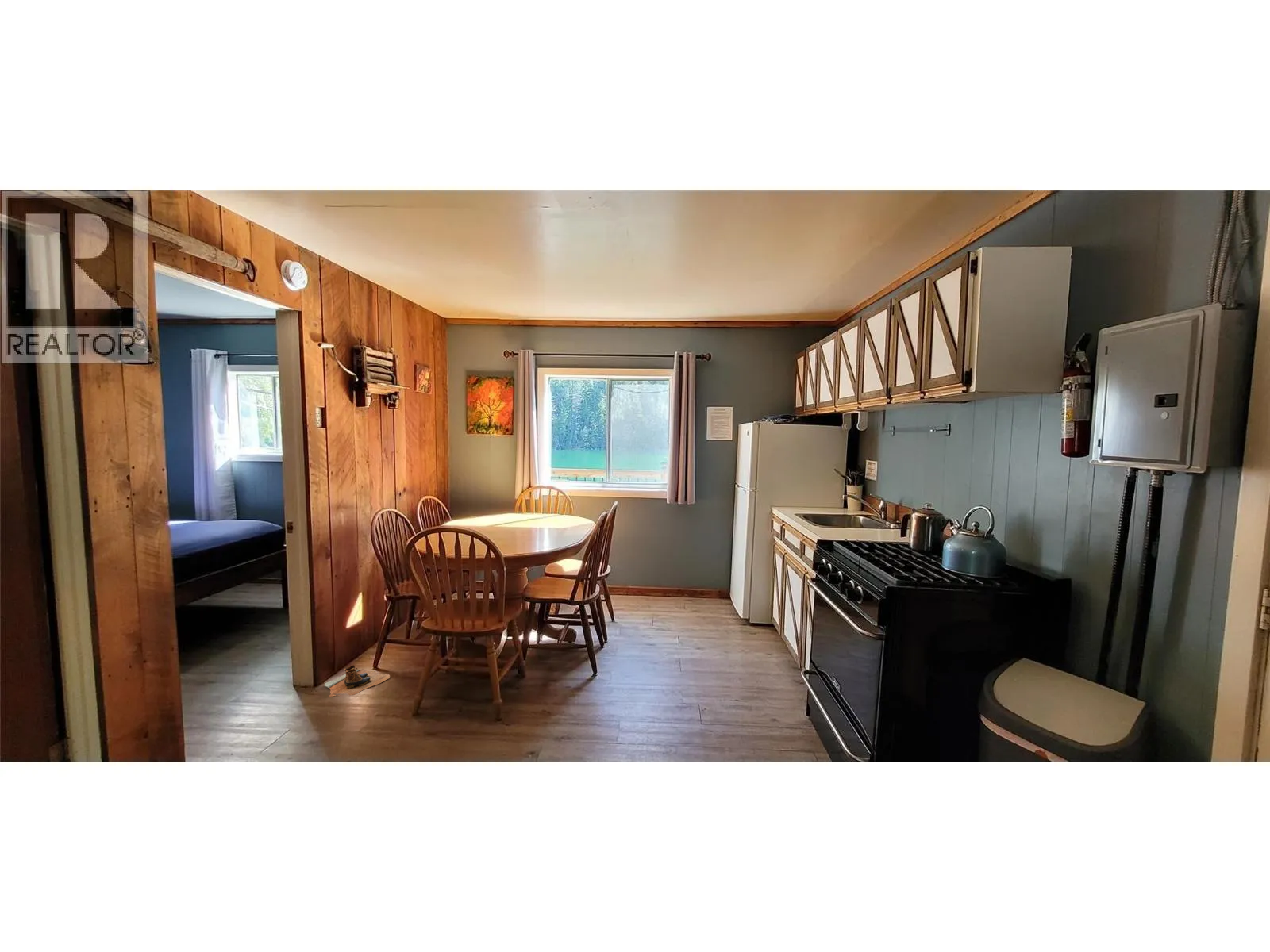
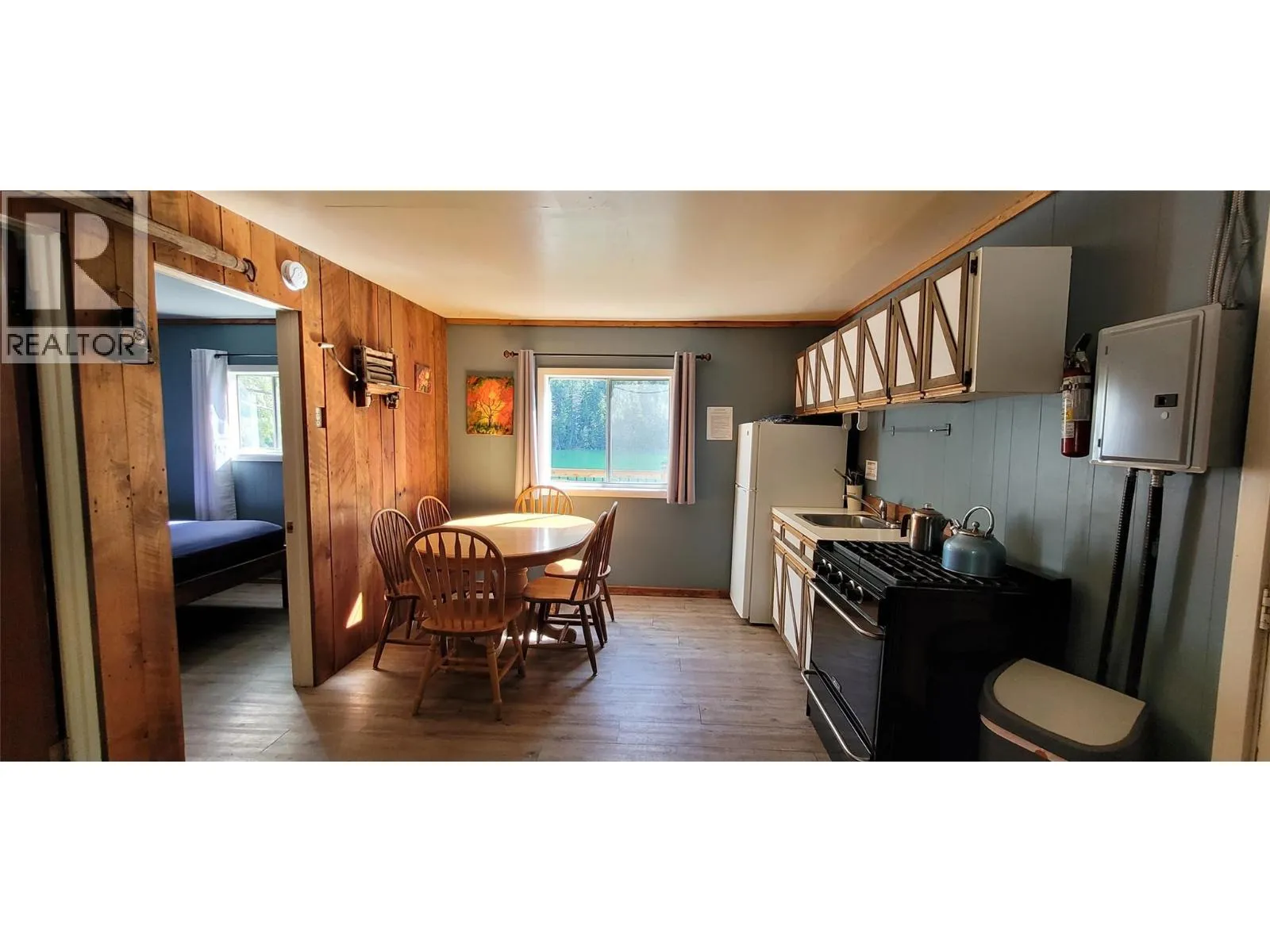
- boots (357, 674)
